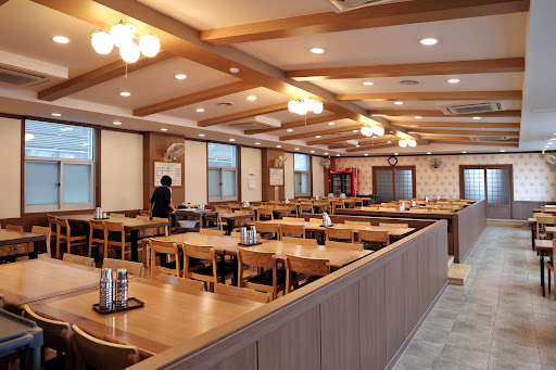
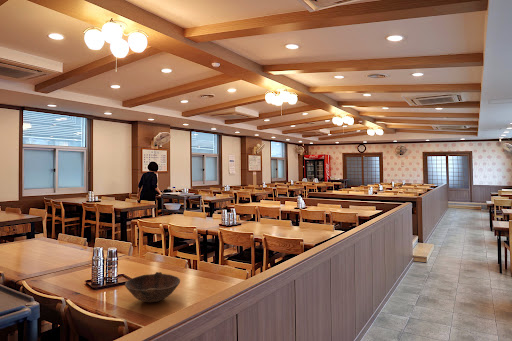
+ bowl (153, 289)
